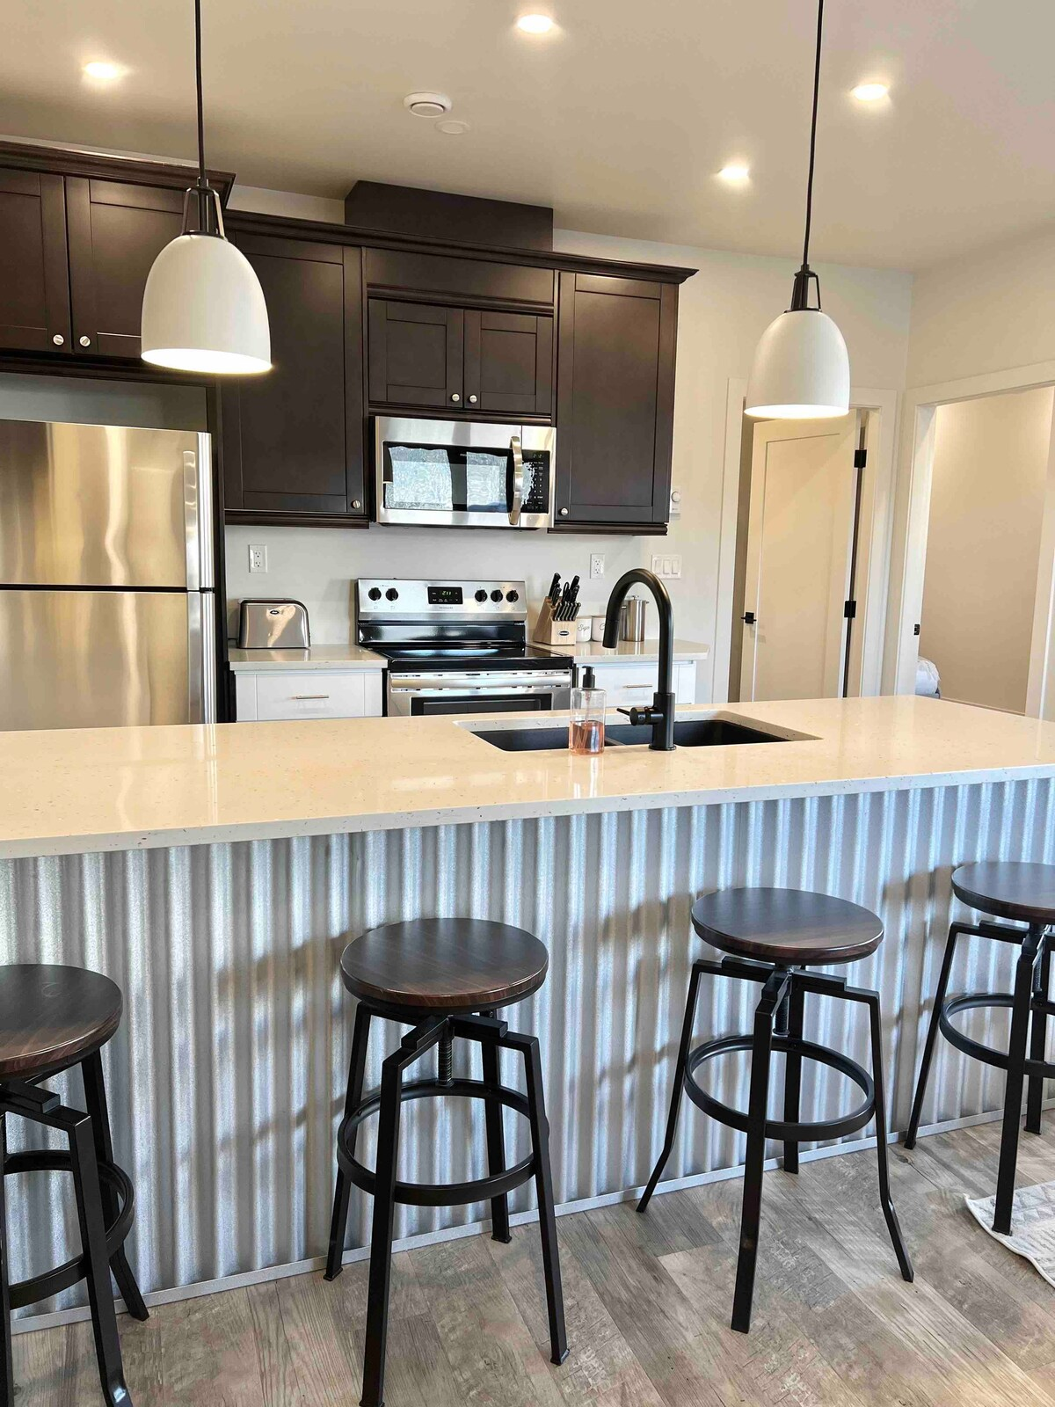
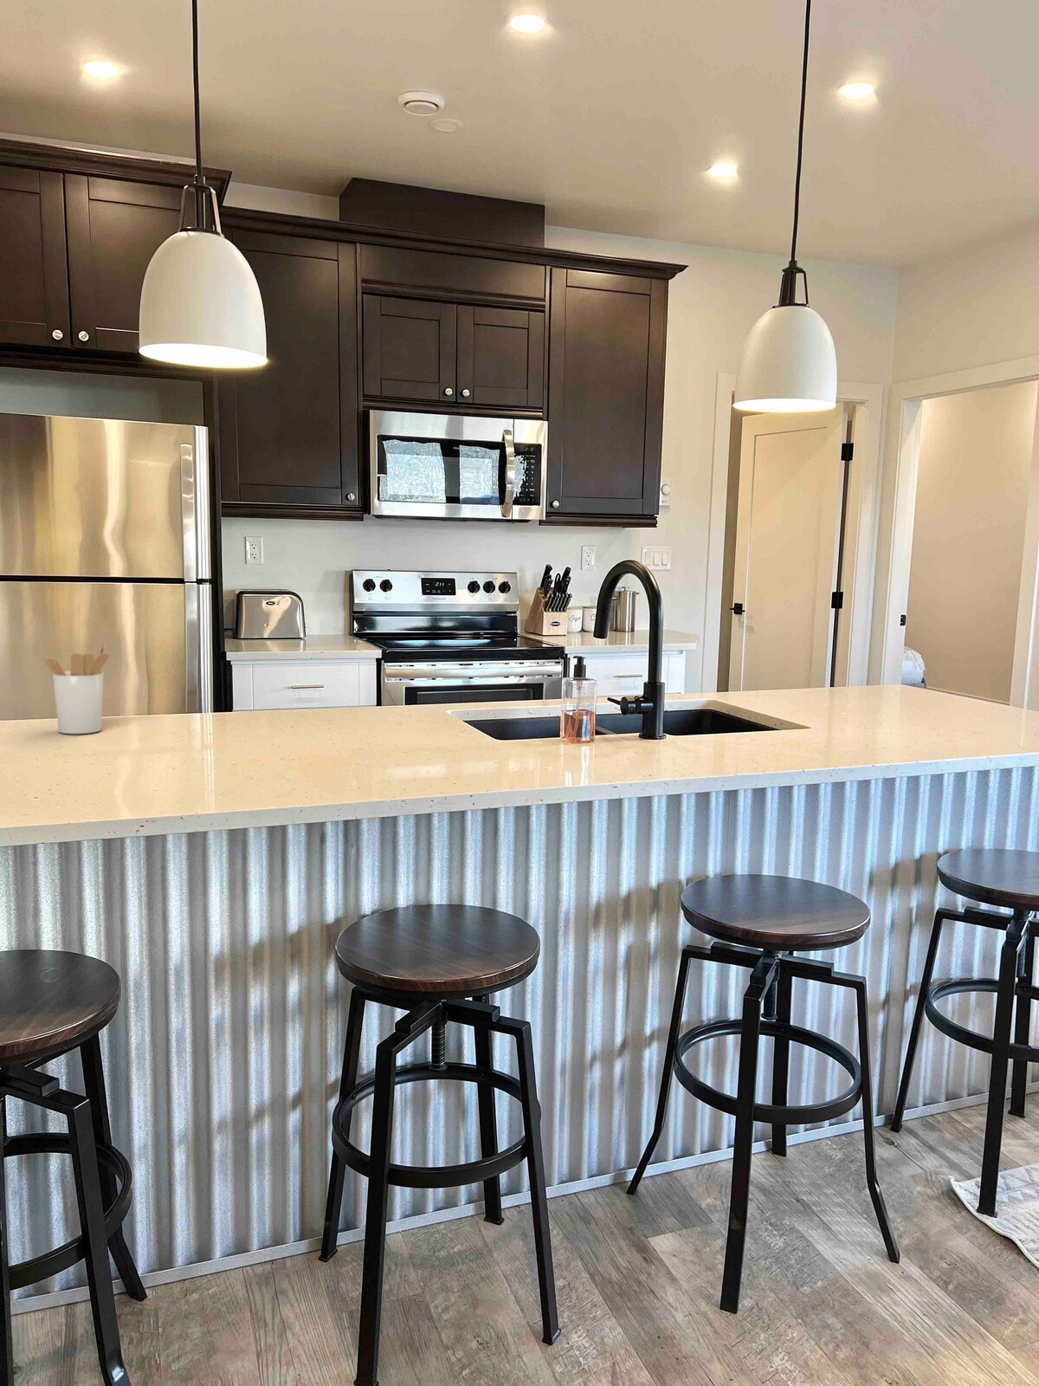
+ utensil holder (82, 689)
